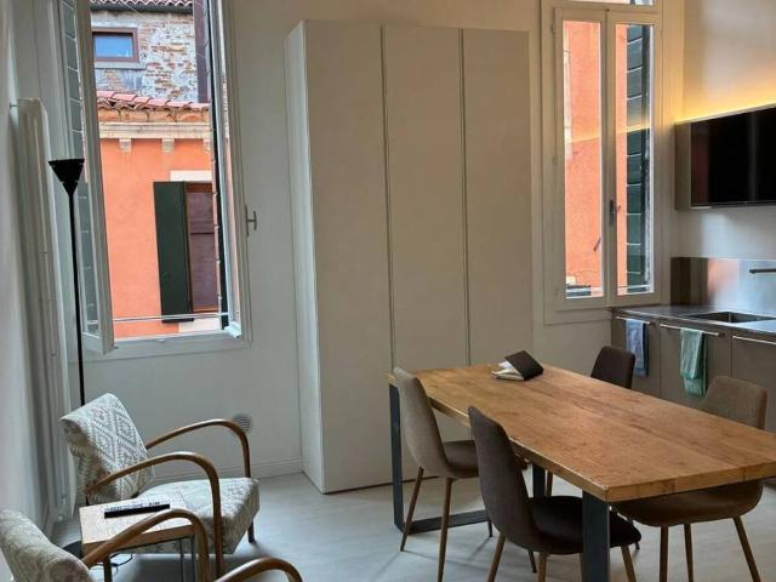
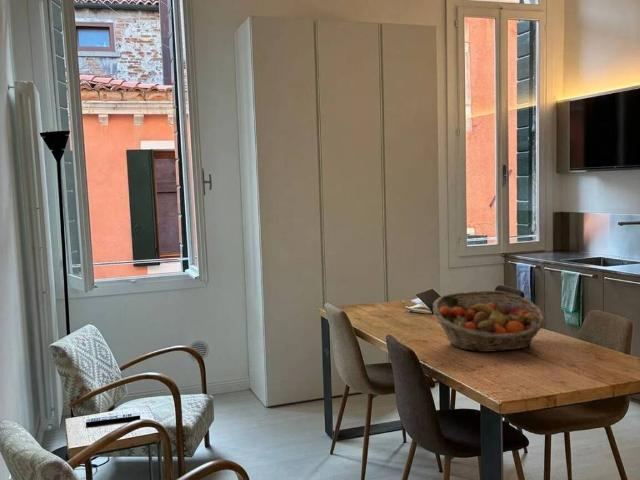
+ fruit basket (488, 320)
